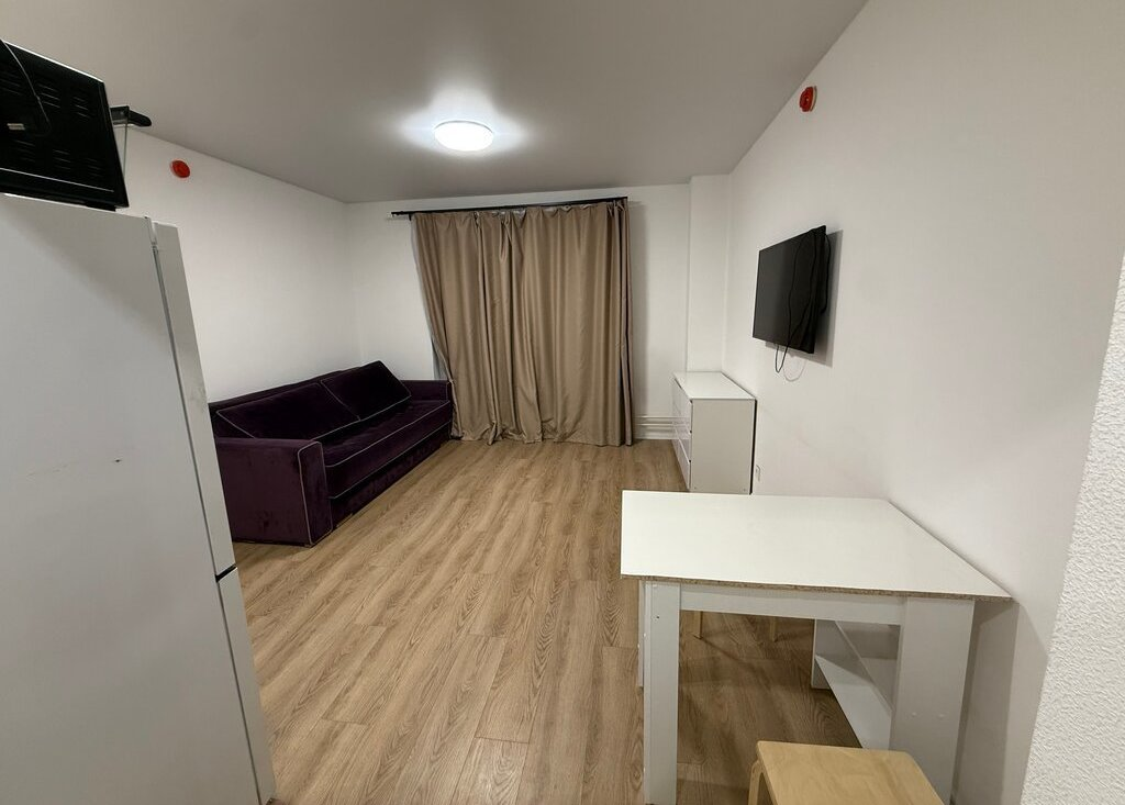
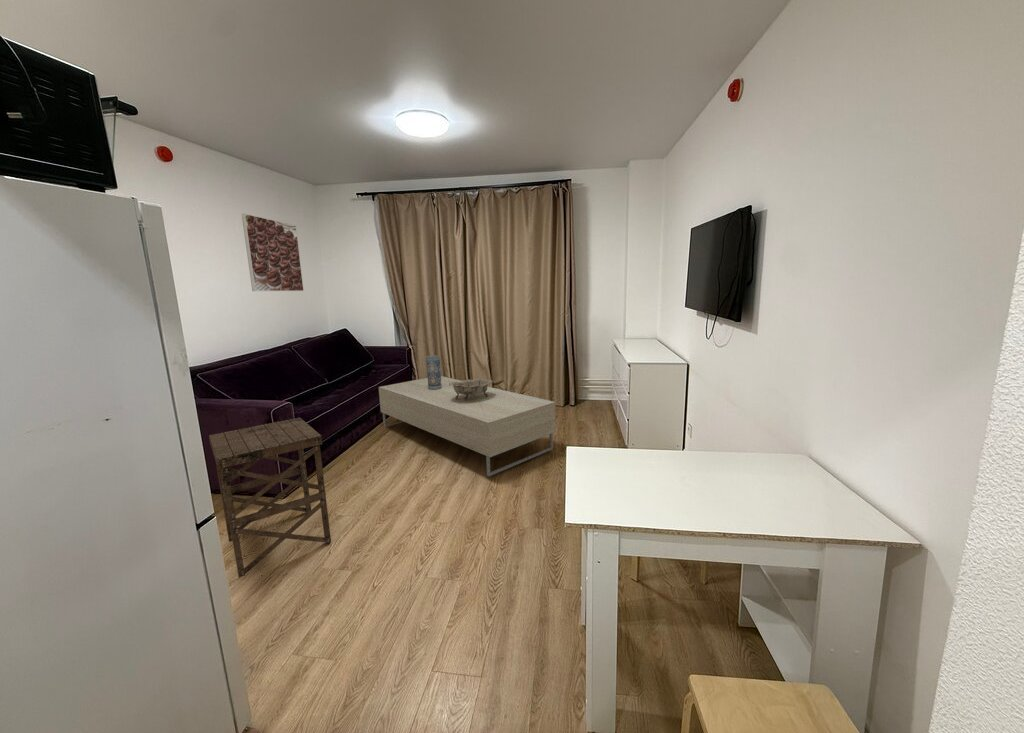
+ vase (433, 372)
+ decorative bowl (471, 389)
+ coffee table (461, 415)
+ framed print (275, 256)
+ side table (270, 487)
